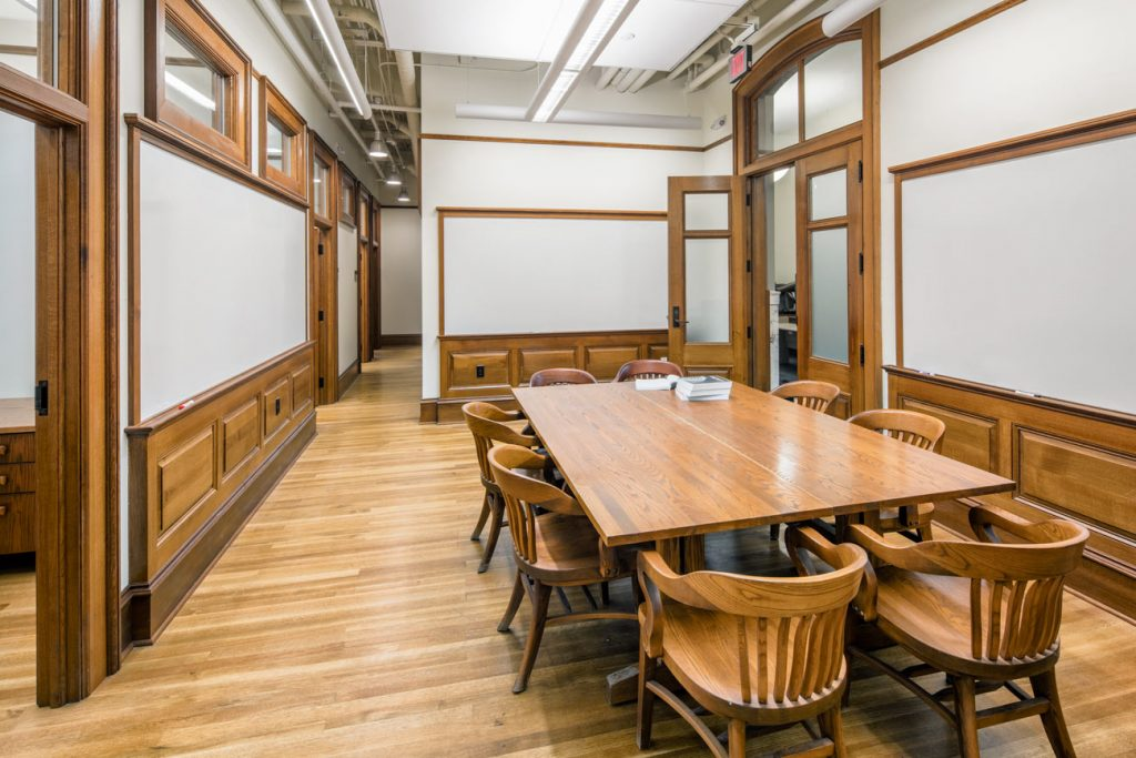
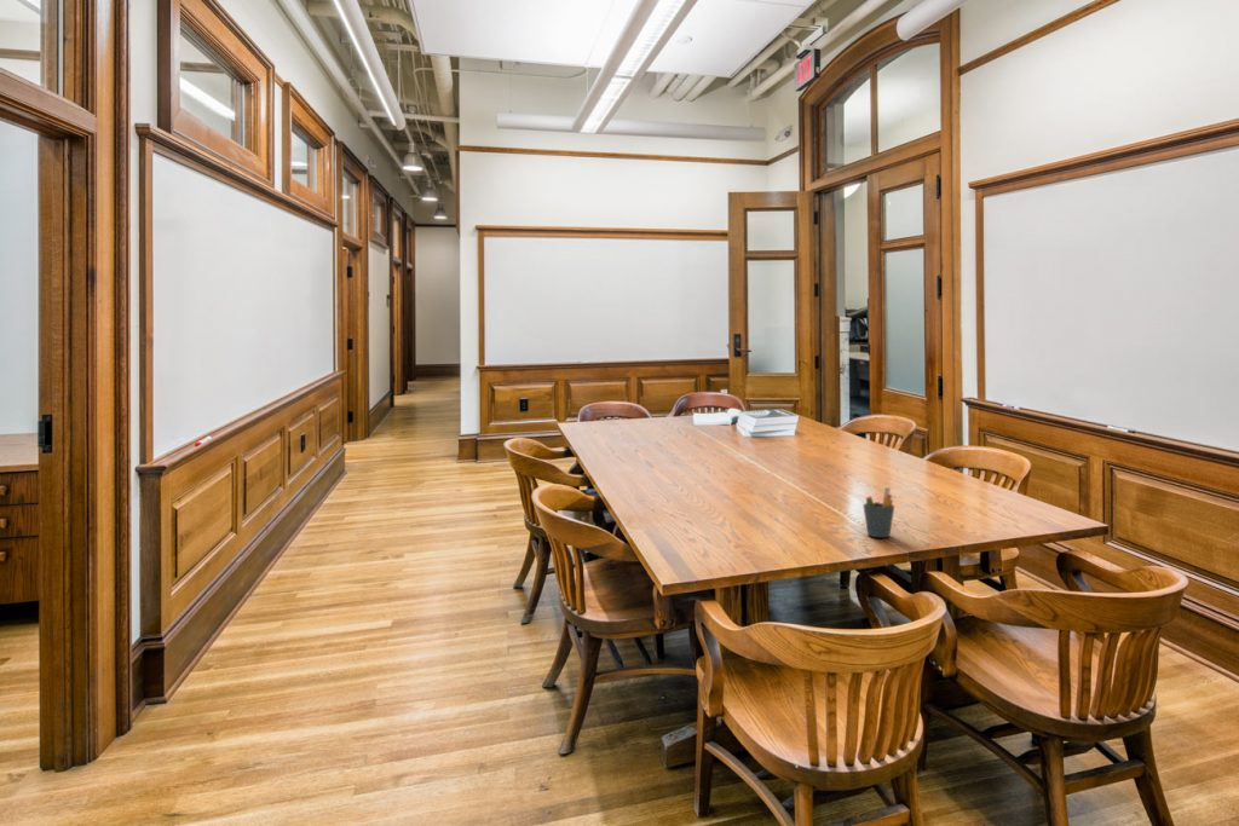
+ pen holder (878, 512)
